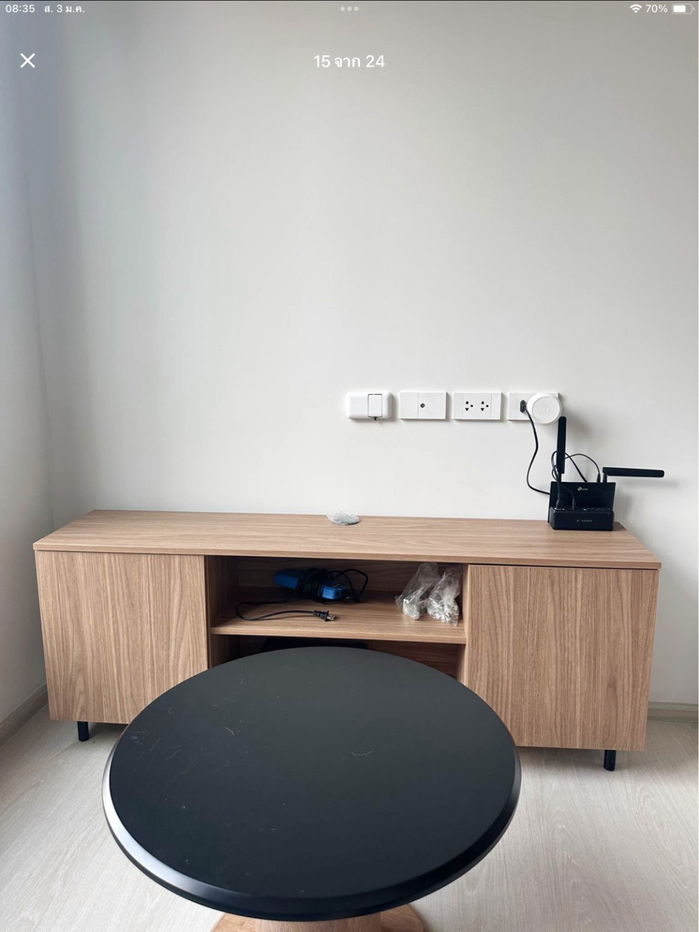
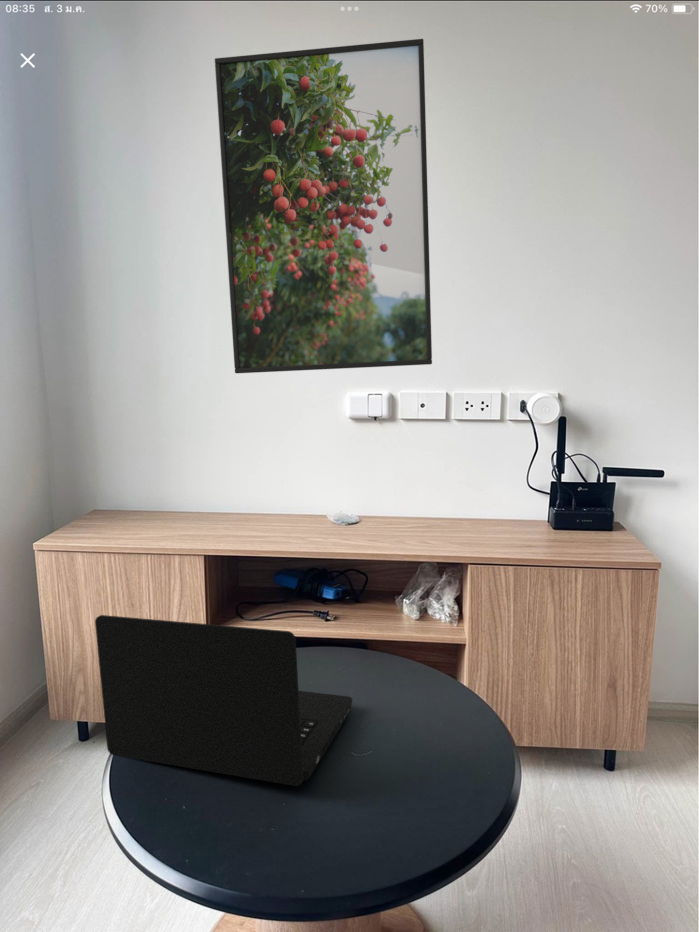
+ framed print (325, 214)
+ laptop (233, 663)
